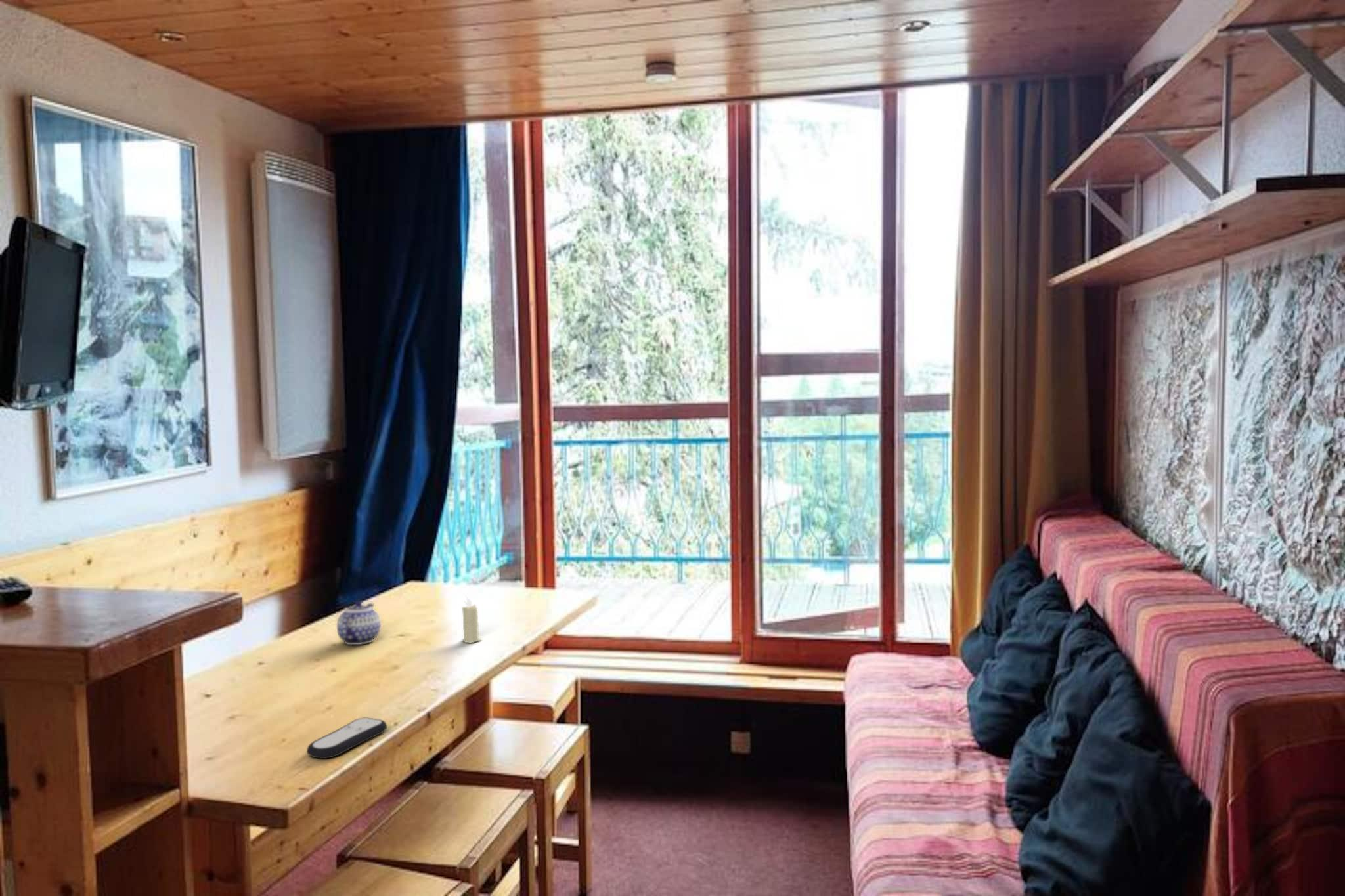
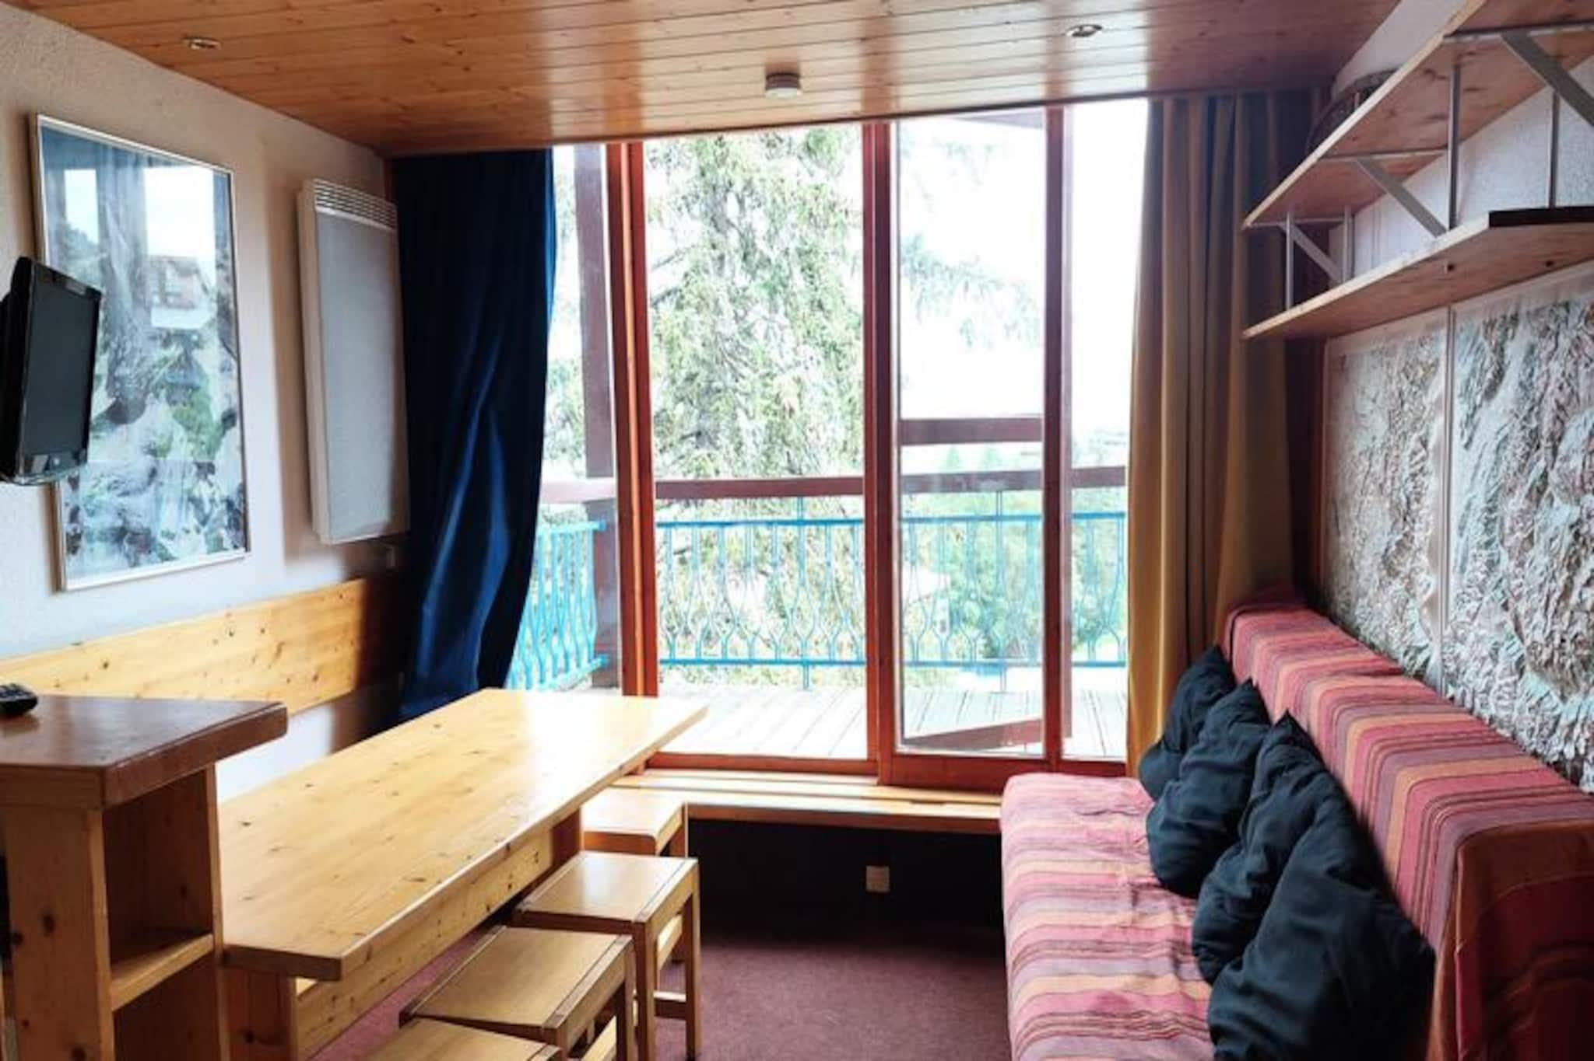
- teapot (358, 621)
- remote control (346, 737)
- candle (470, 618)
